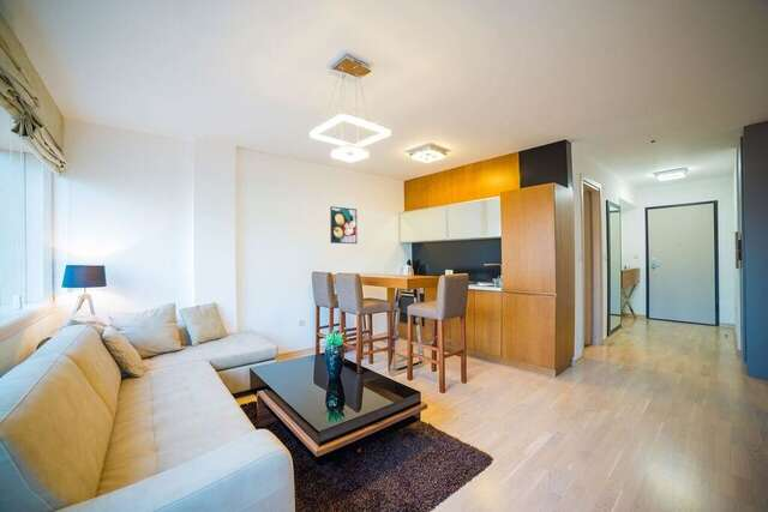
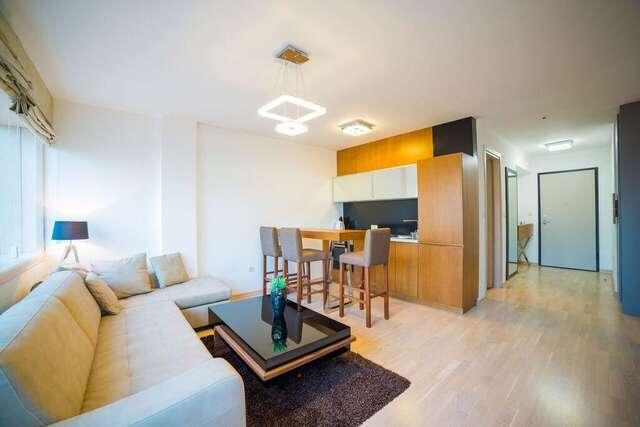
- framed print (343, 225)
